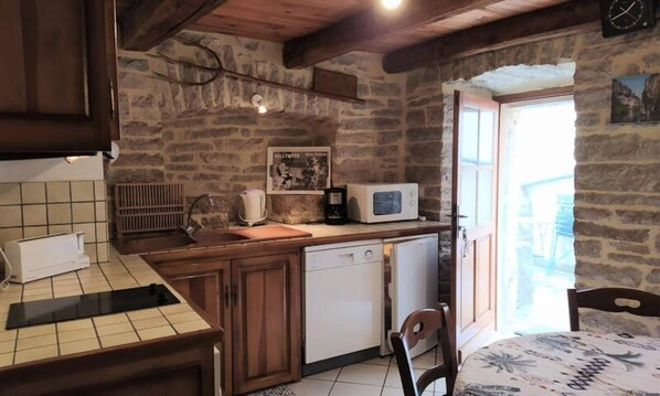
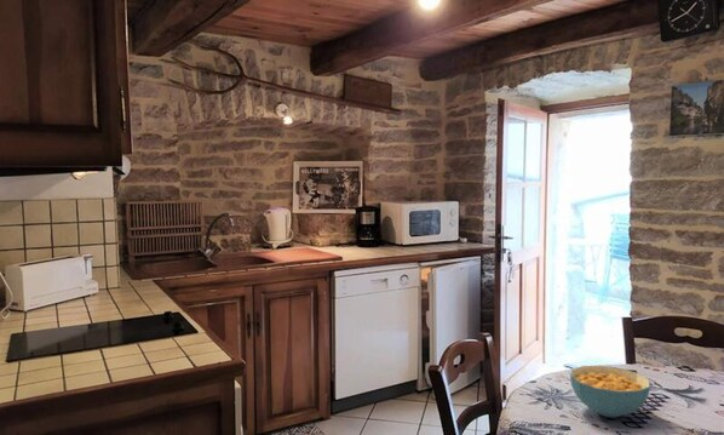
+ cereal bowl (608, 395)
